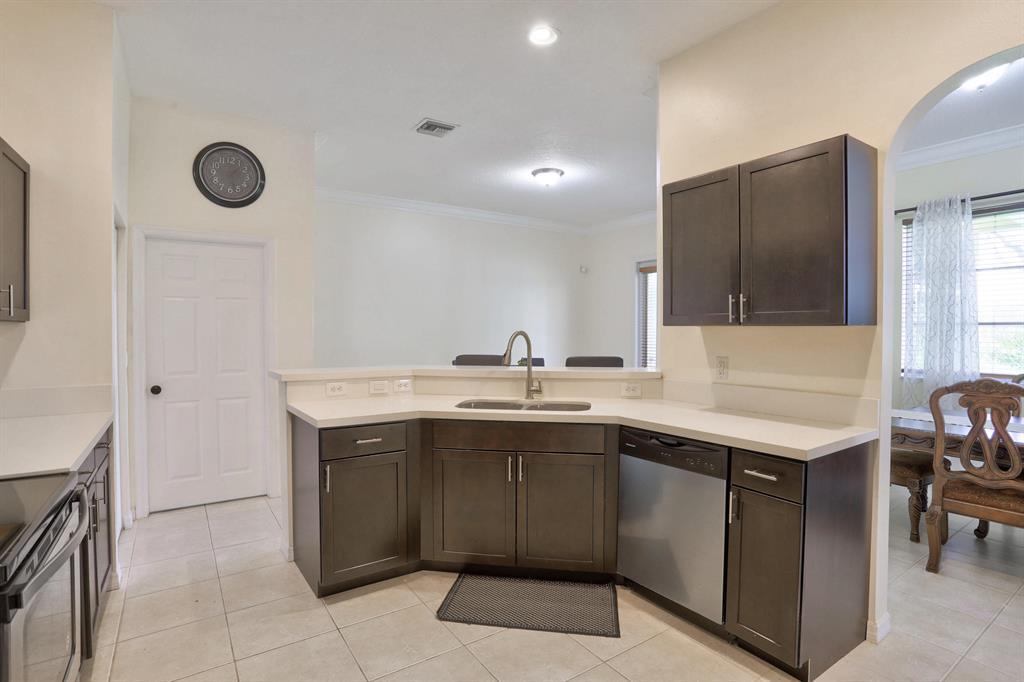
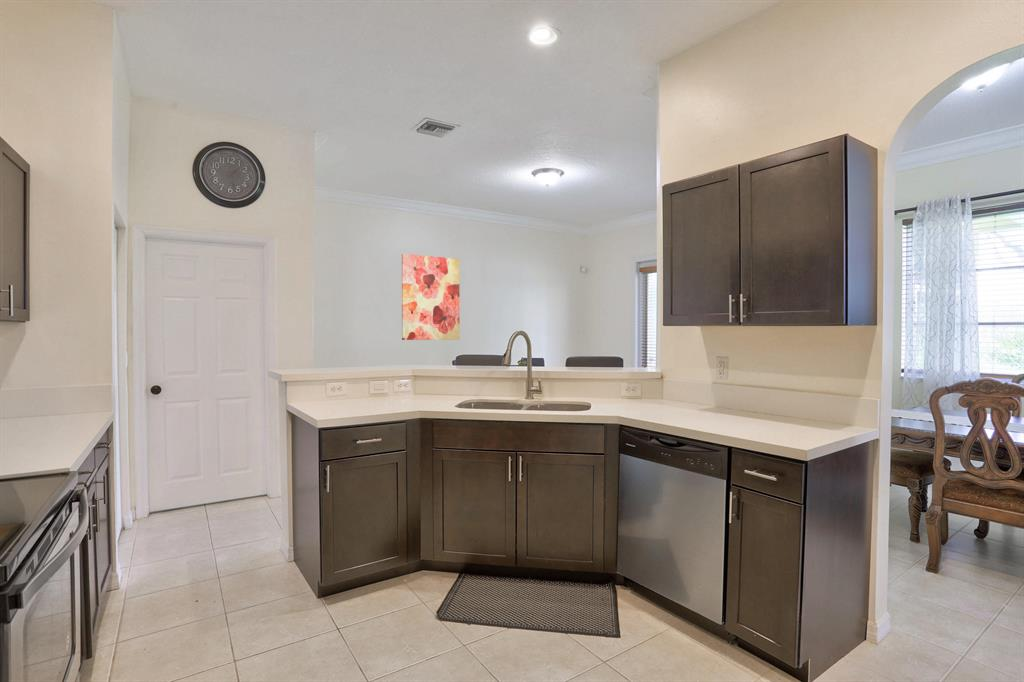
+ wall art (431, 298)
